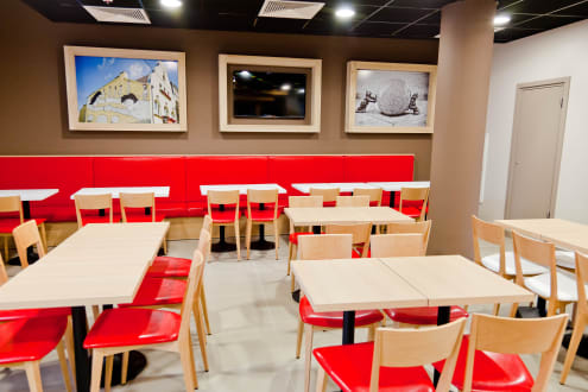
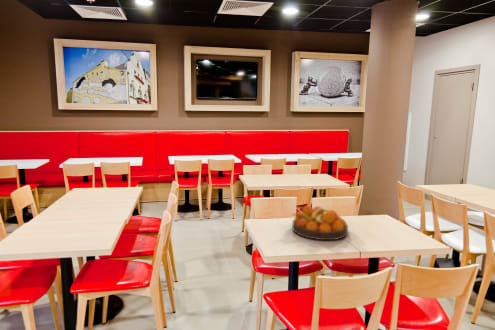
+ fruit bowl (320, 219)
